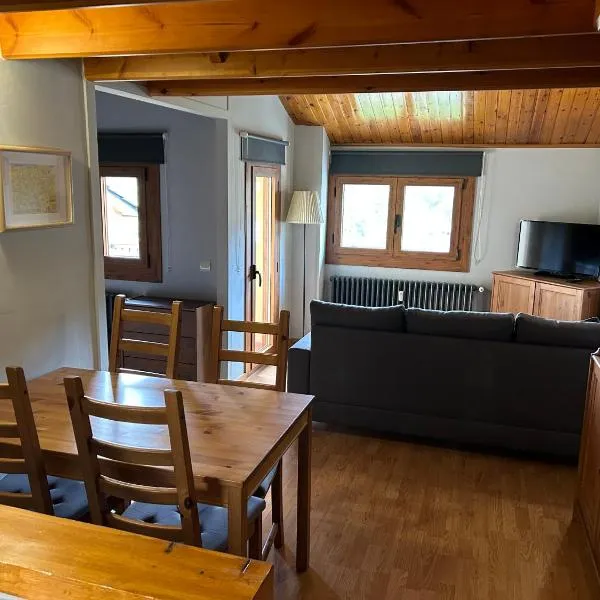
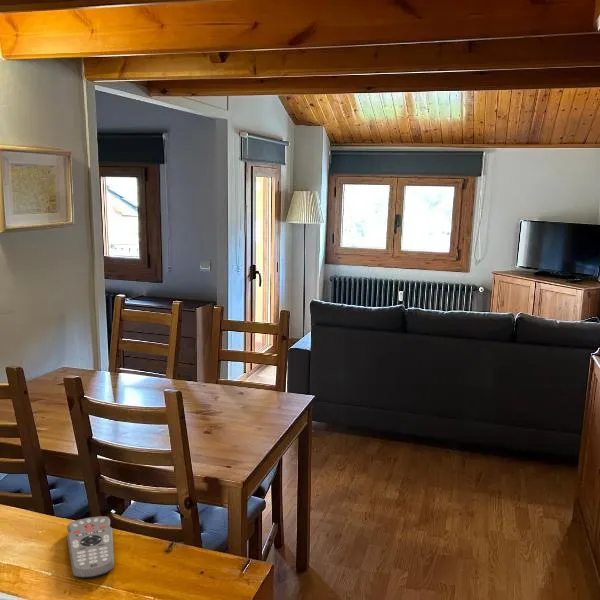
+ remote control (91, 546)
